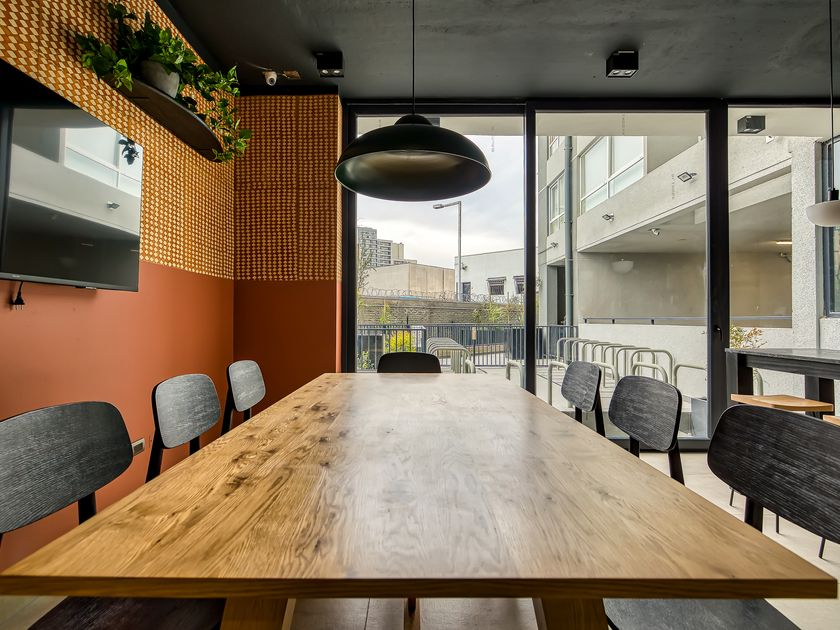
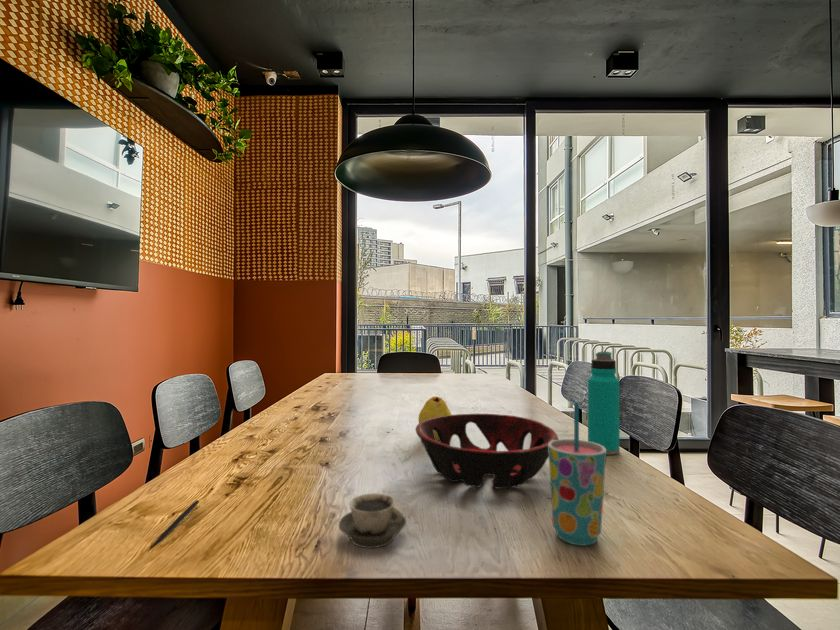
+ water bottle (603, 401)
+ pen (175, 521)
+ cup (372, 519)
+ cup (576, 469)
+ decorative bowl (484, 451)
+ fruit (434, 417)
